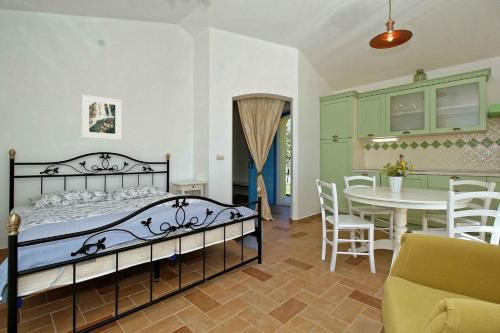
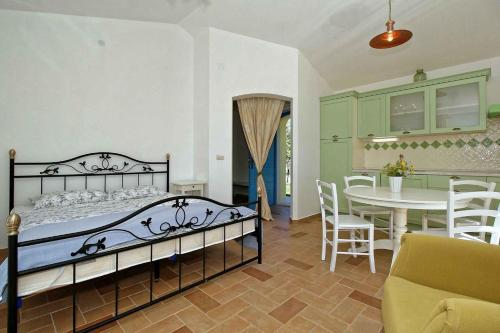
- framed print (102, 118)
